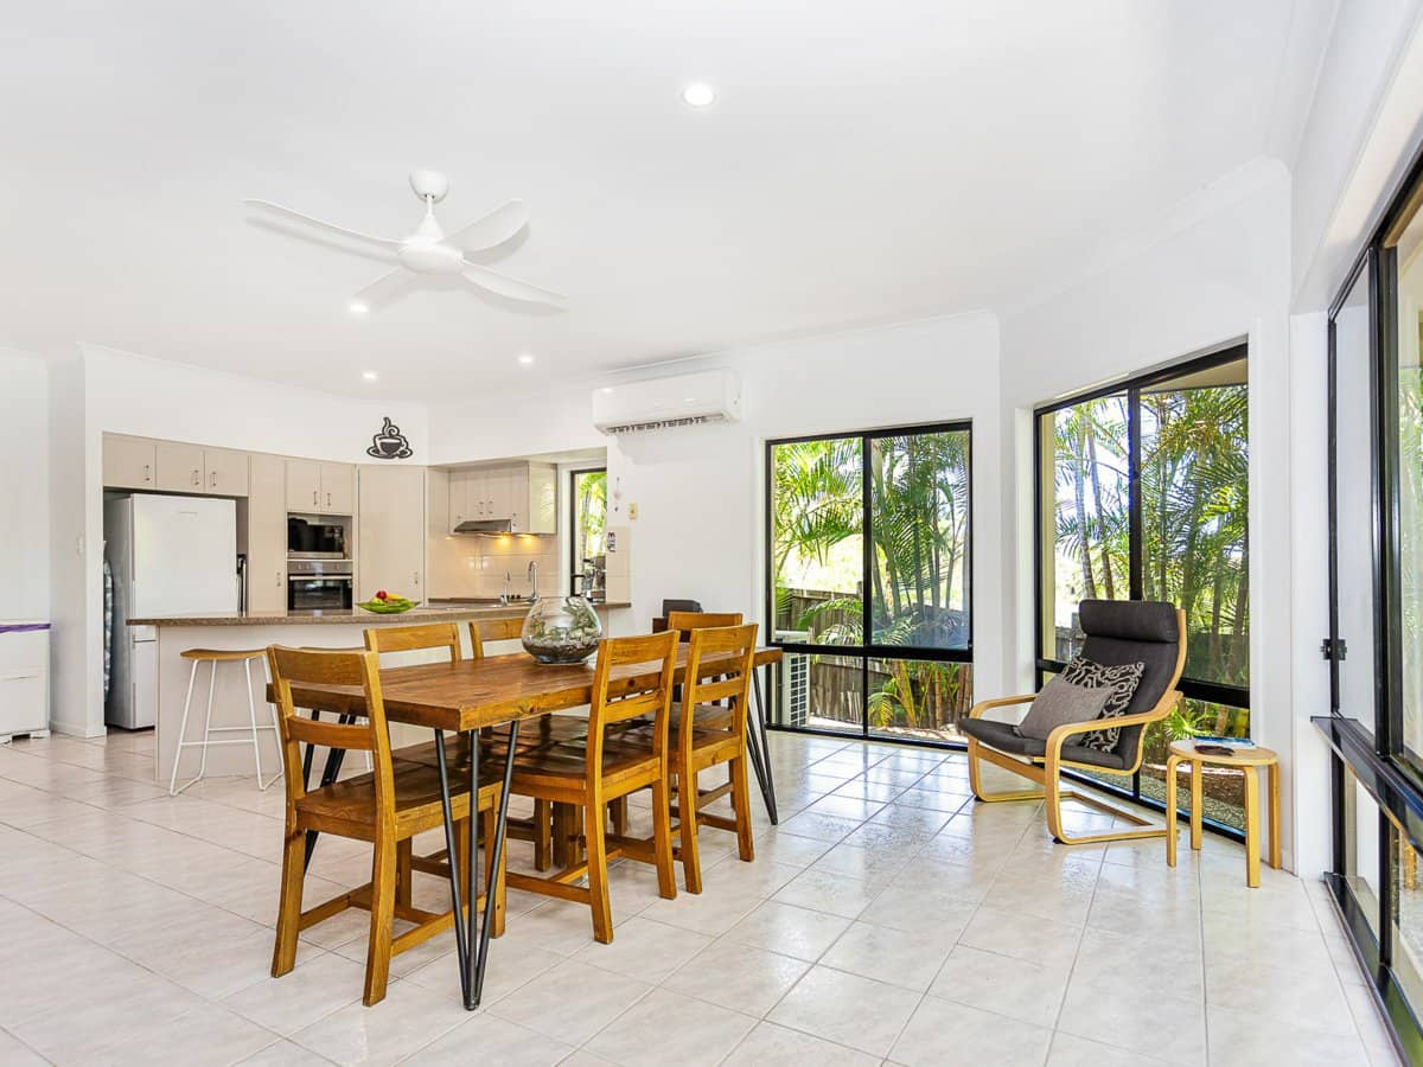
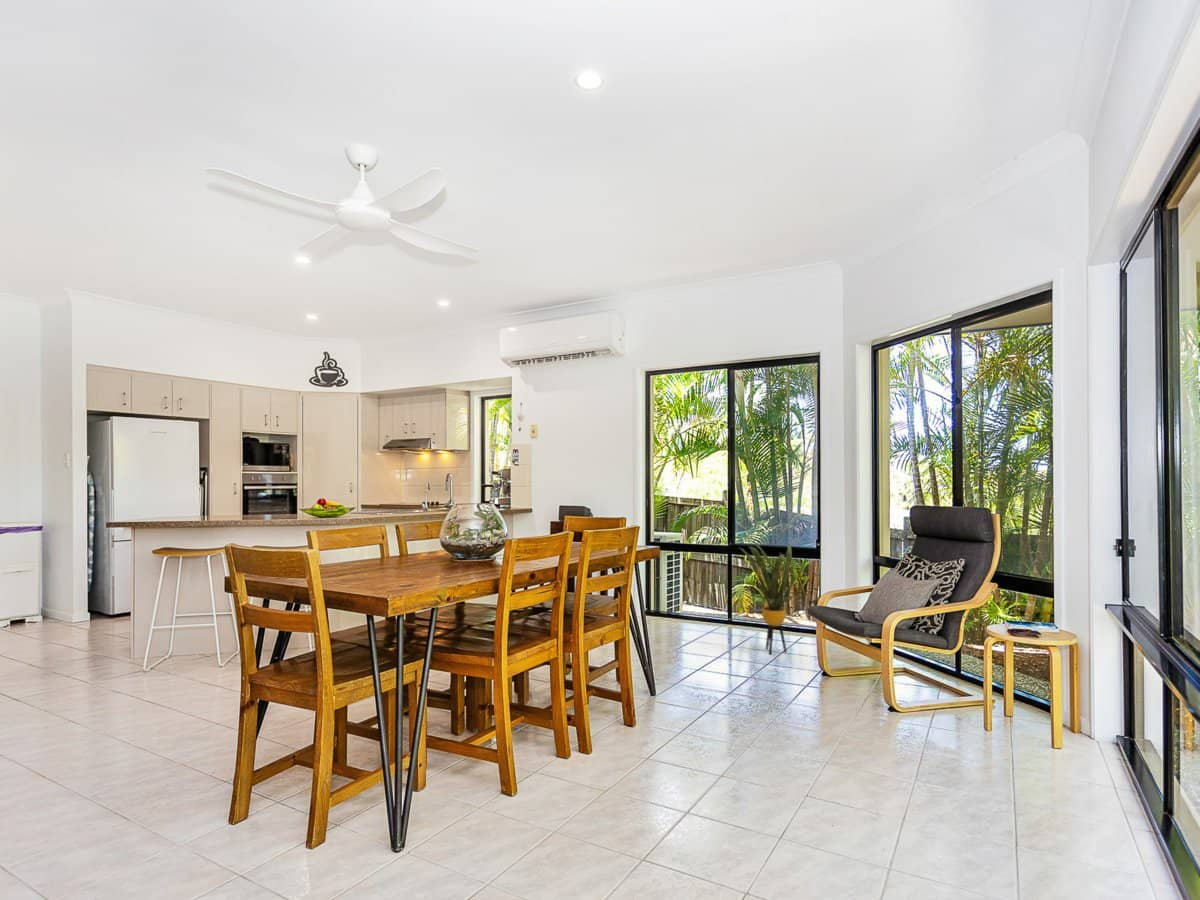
+ house plant (767, 596)
